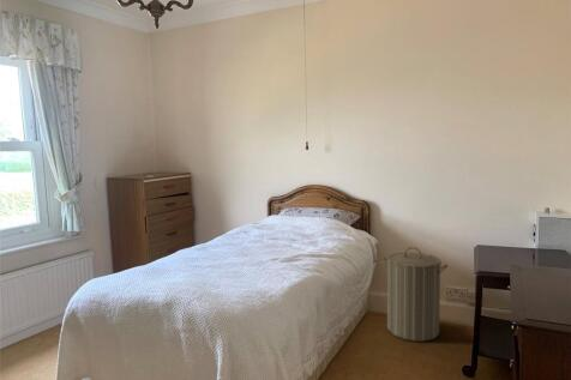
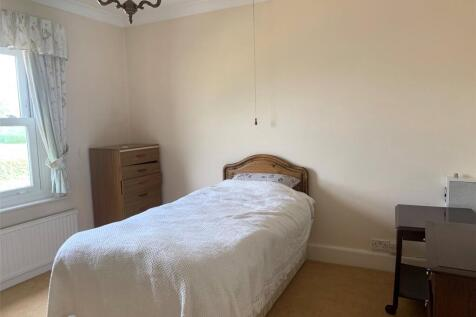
- laundry hamper (413, 289)
